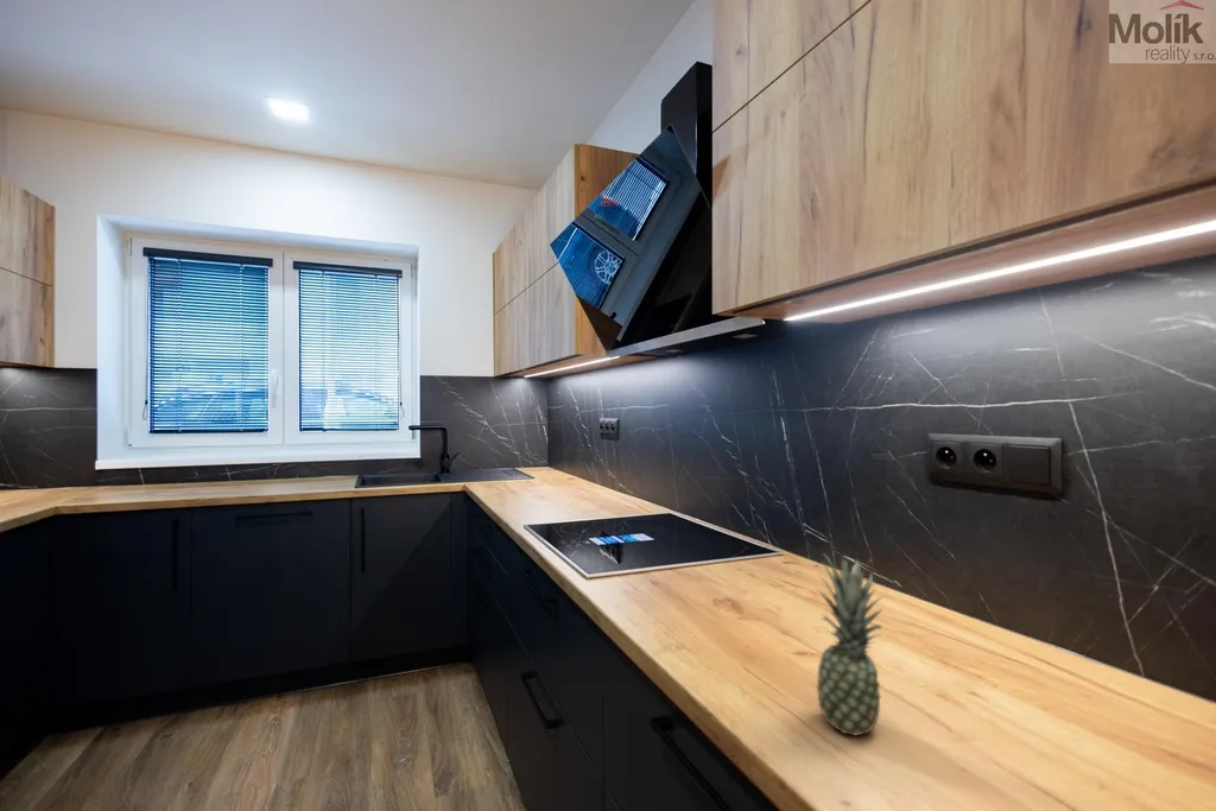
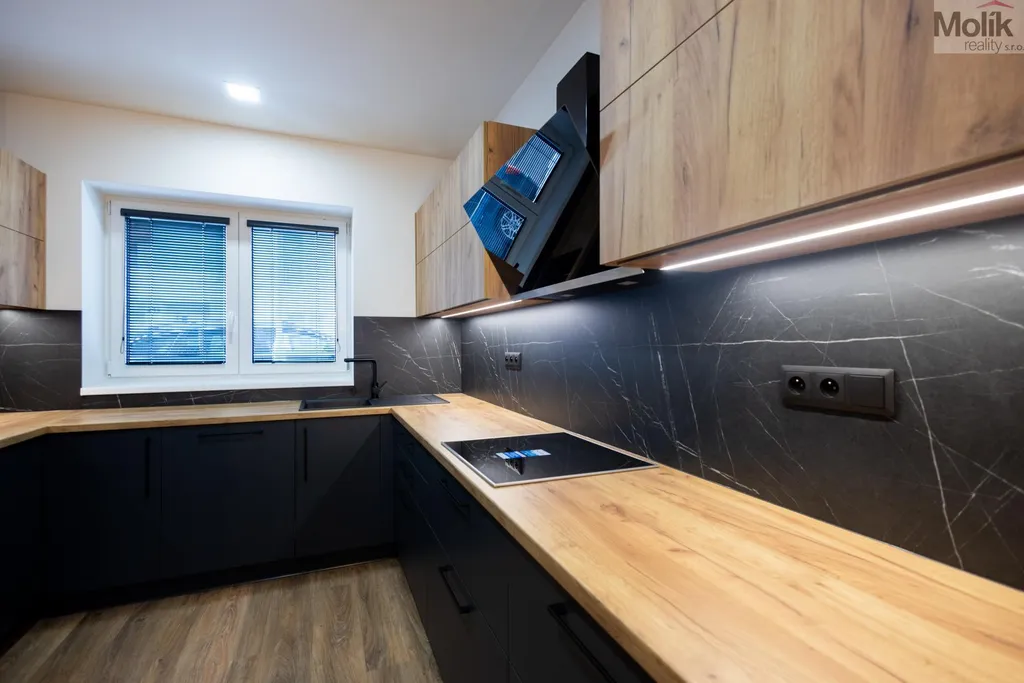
- fruit (849, 639)
